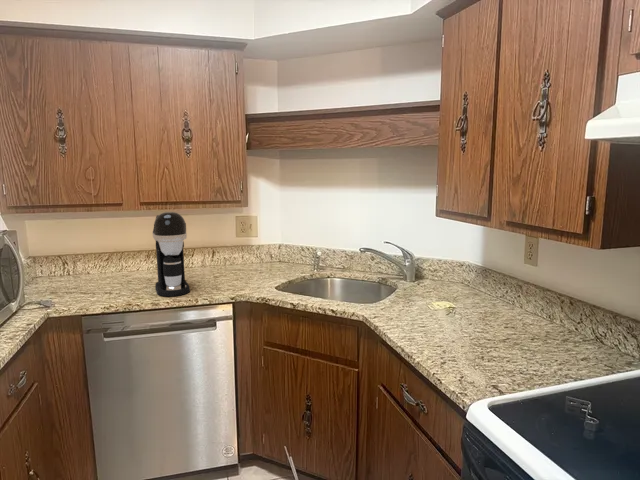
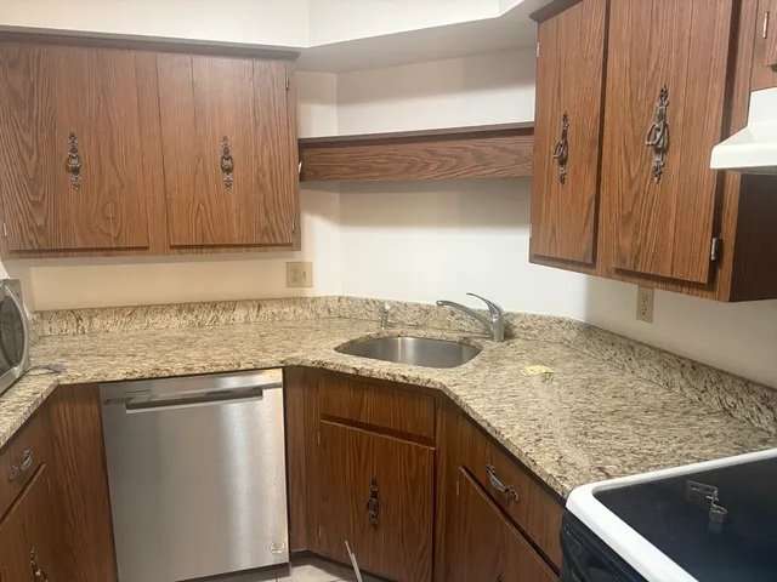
- coffee maker (170, 250)
